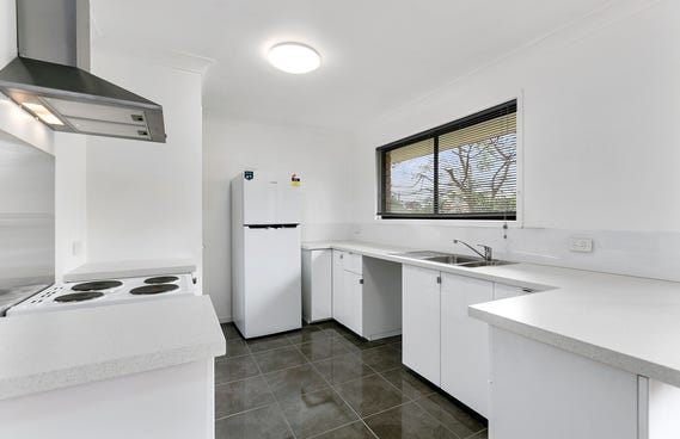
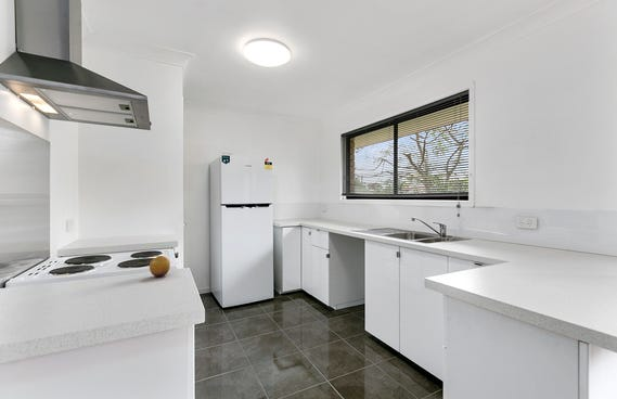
+ fruit (159, 266)
